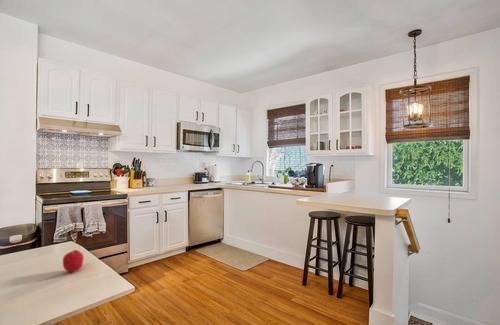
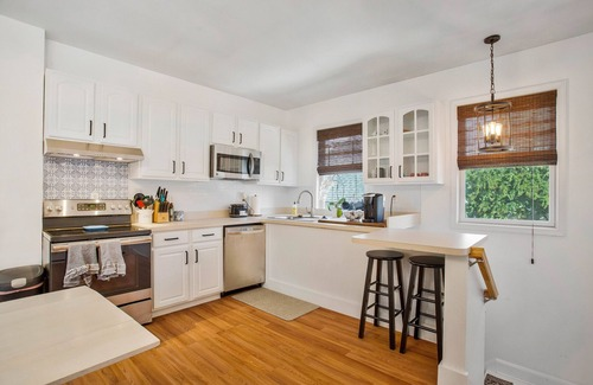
- fruit (73, 260)
